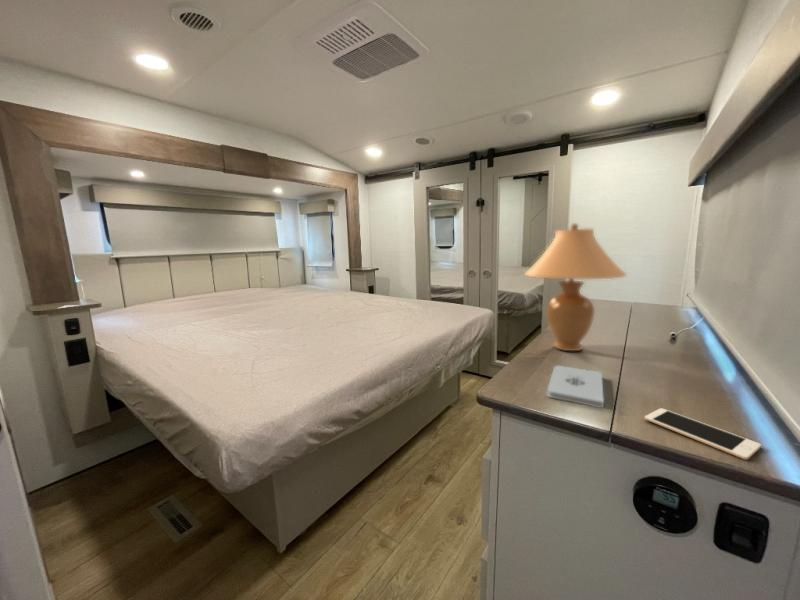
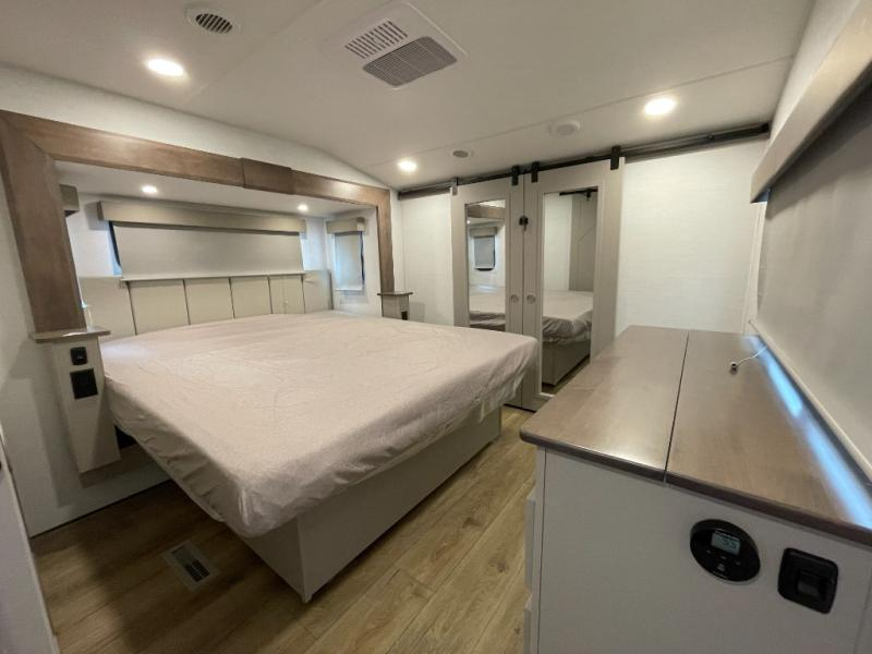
- cell phone (697, 430)
- notepad (575, 383)
- table lamp (570, 287)
